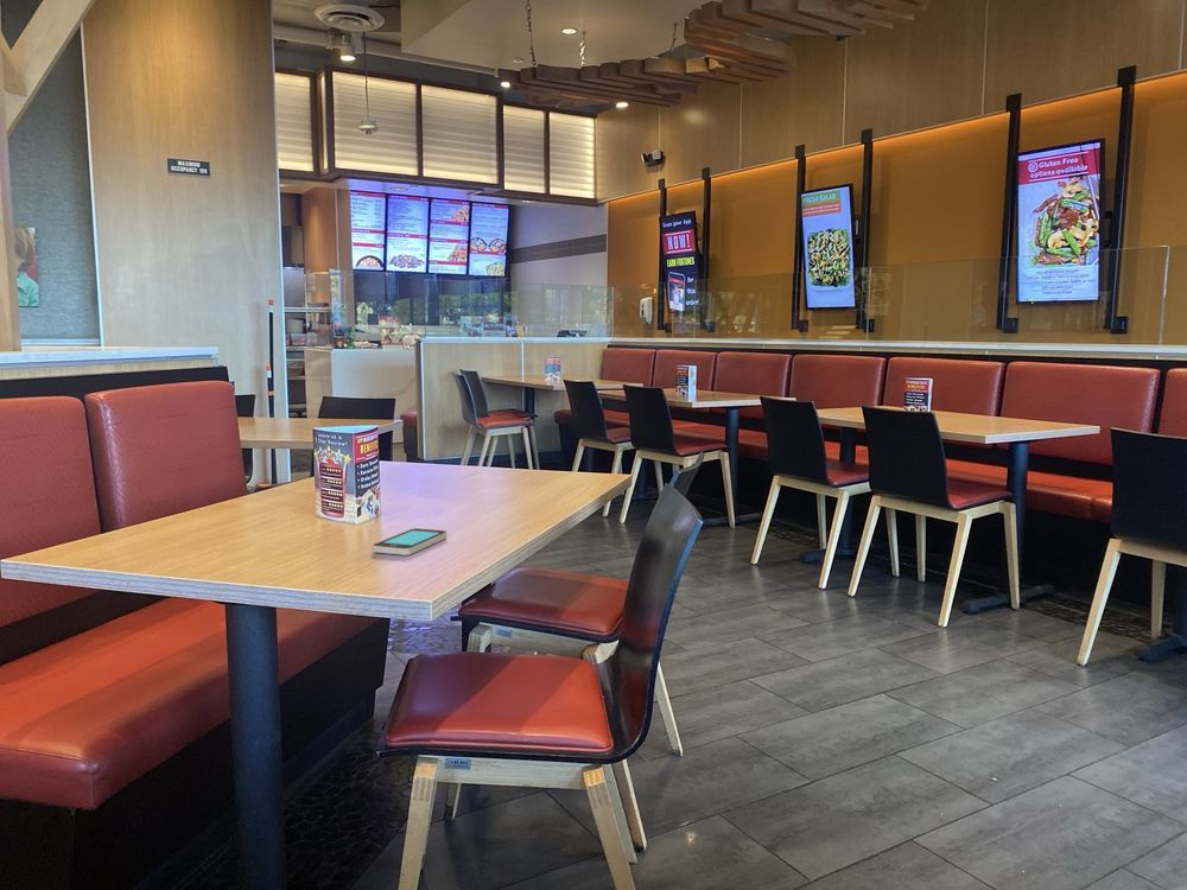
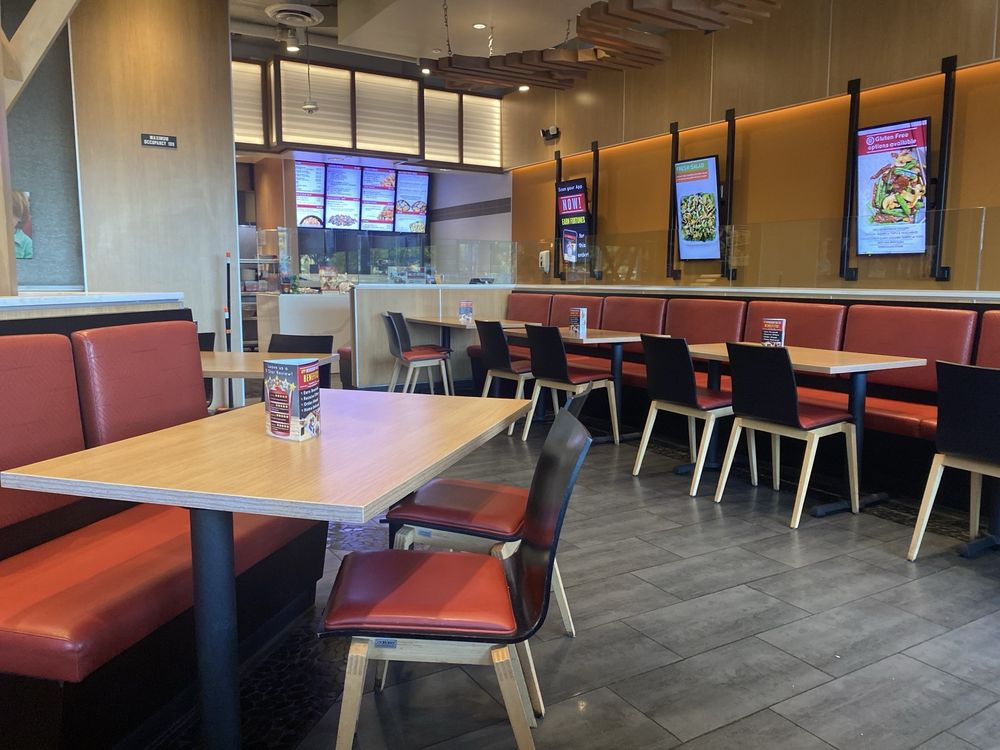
- smartphone (411, 540)
